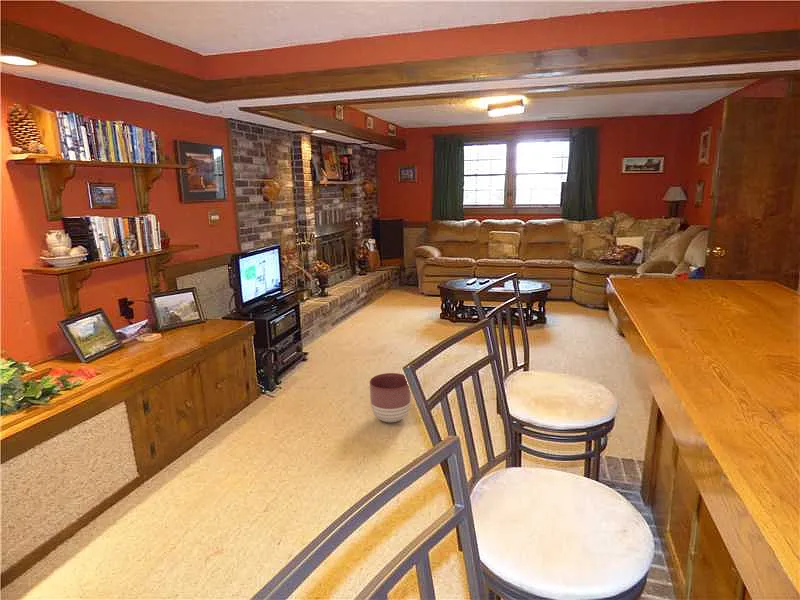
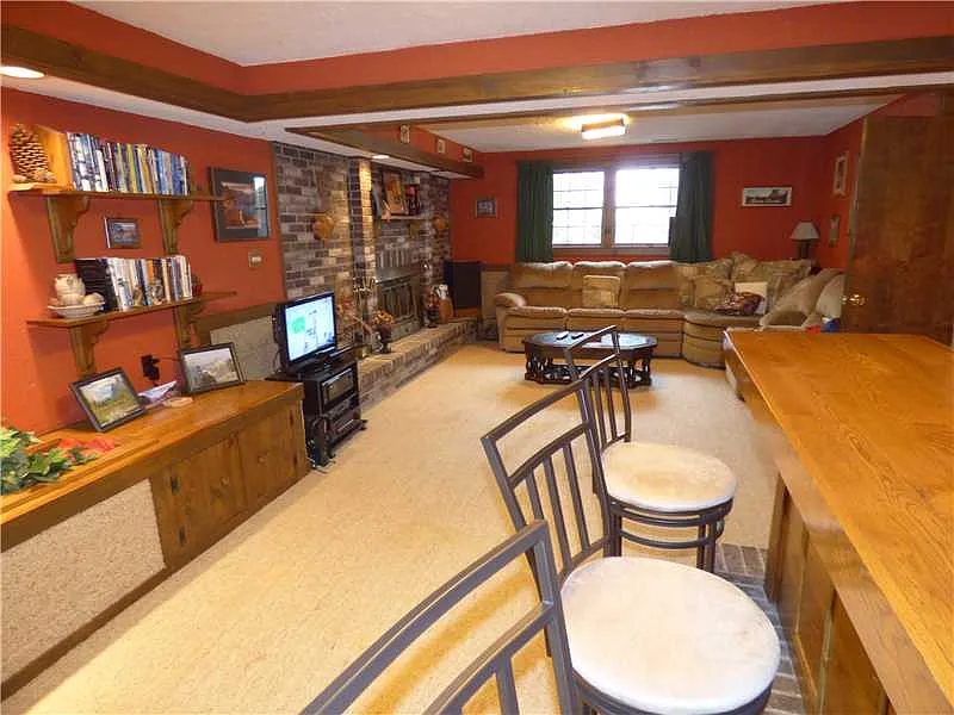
- planter (390, 400)
